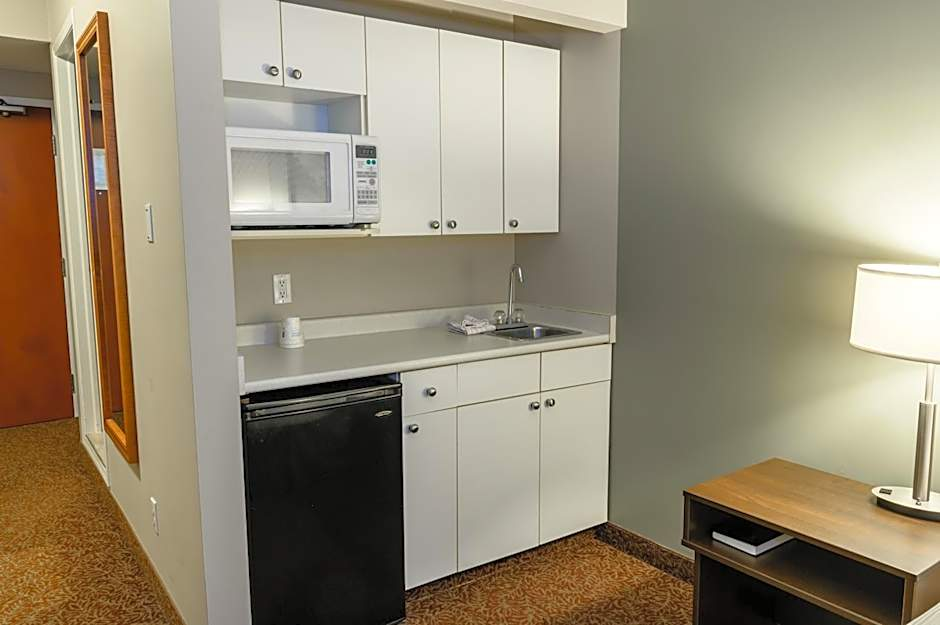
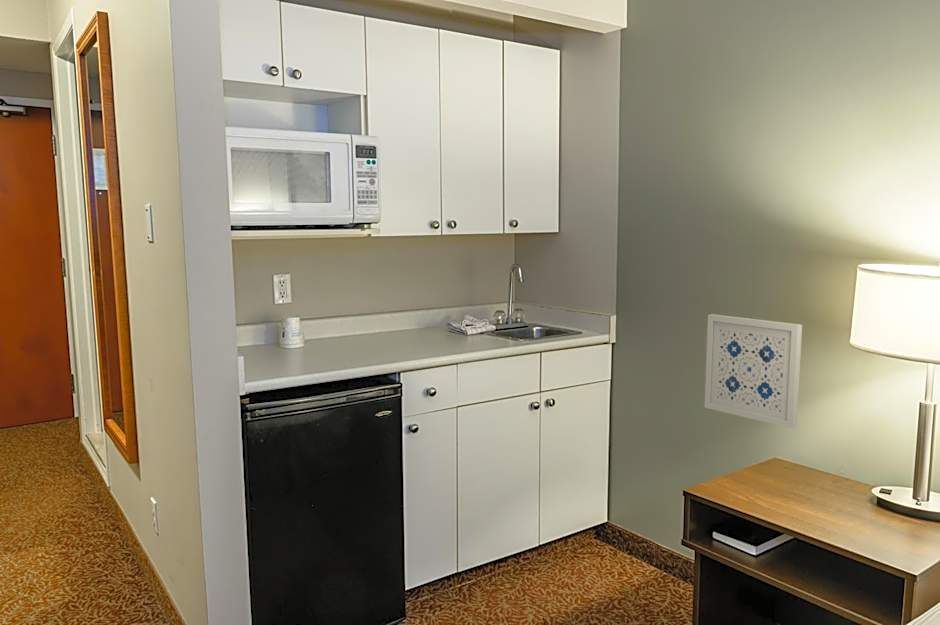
+ wall art (750, 368)
